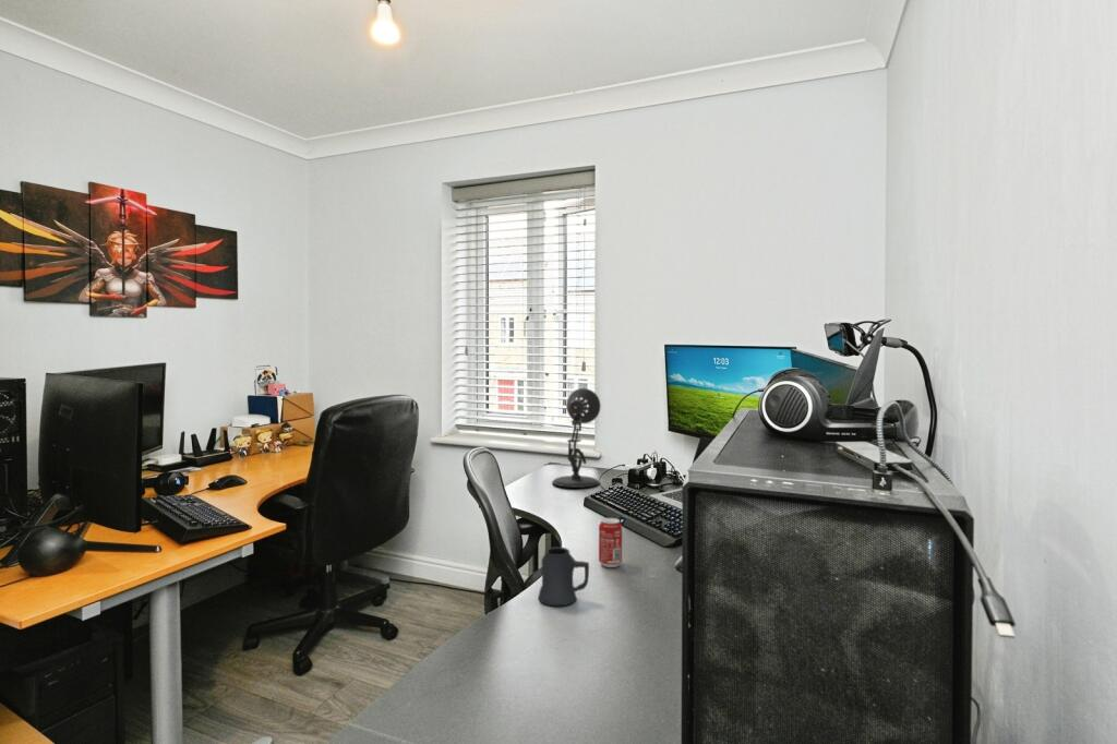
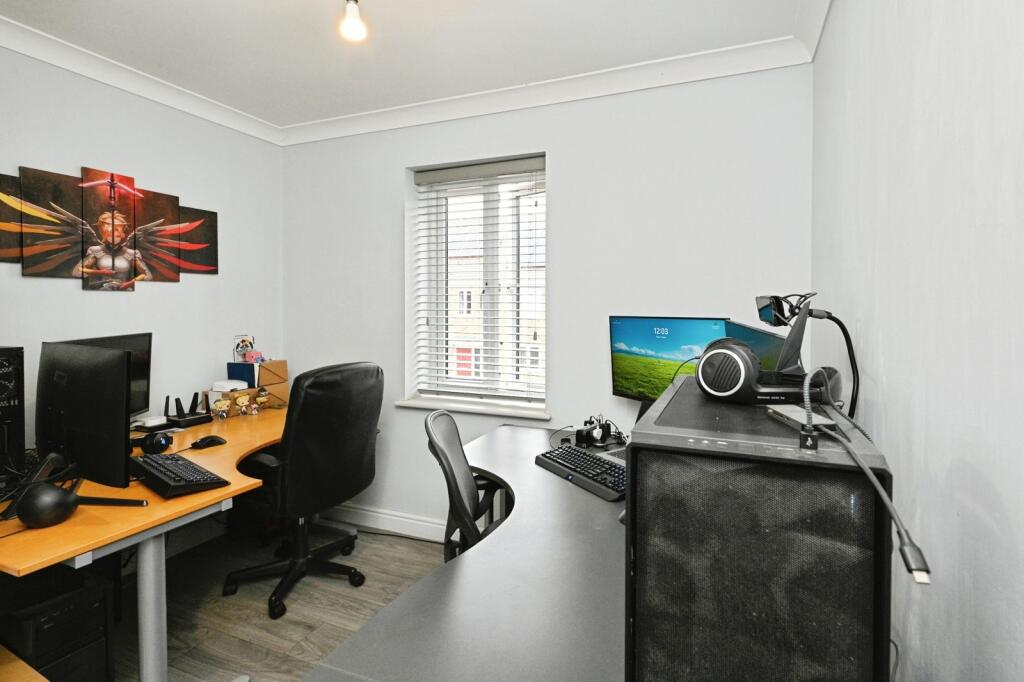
- beverage can (610, 542)
- mug (563, 574)
- desk lamp (576, 435)
